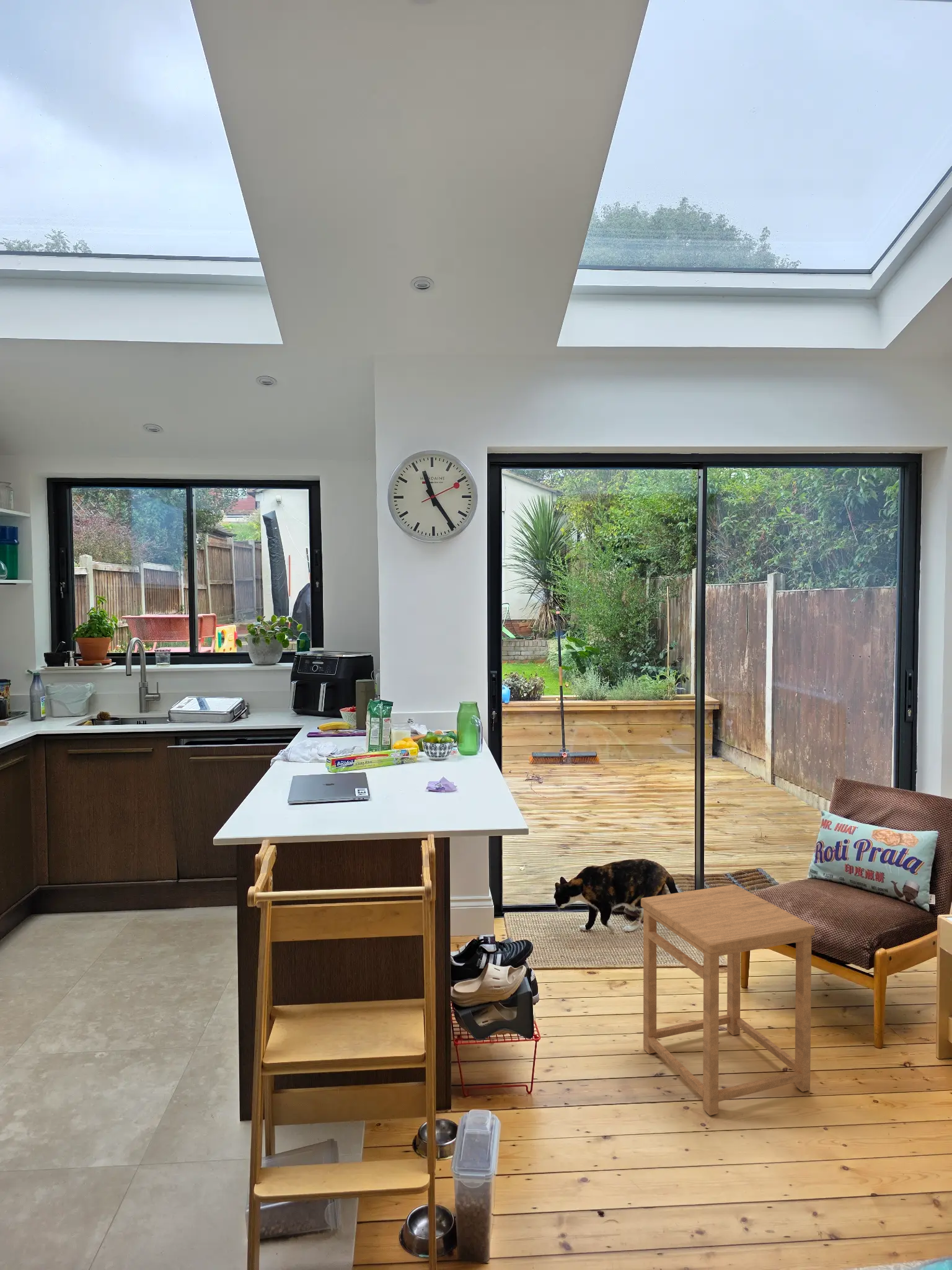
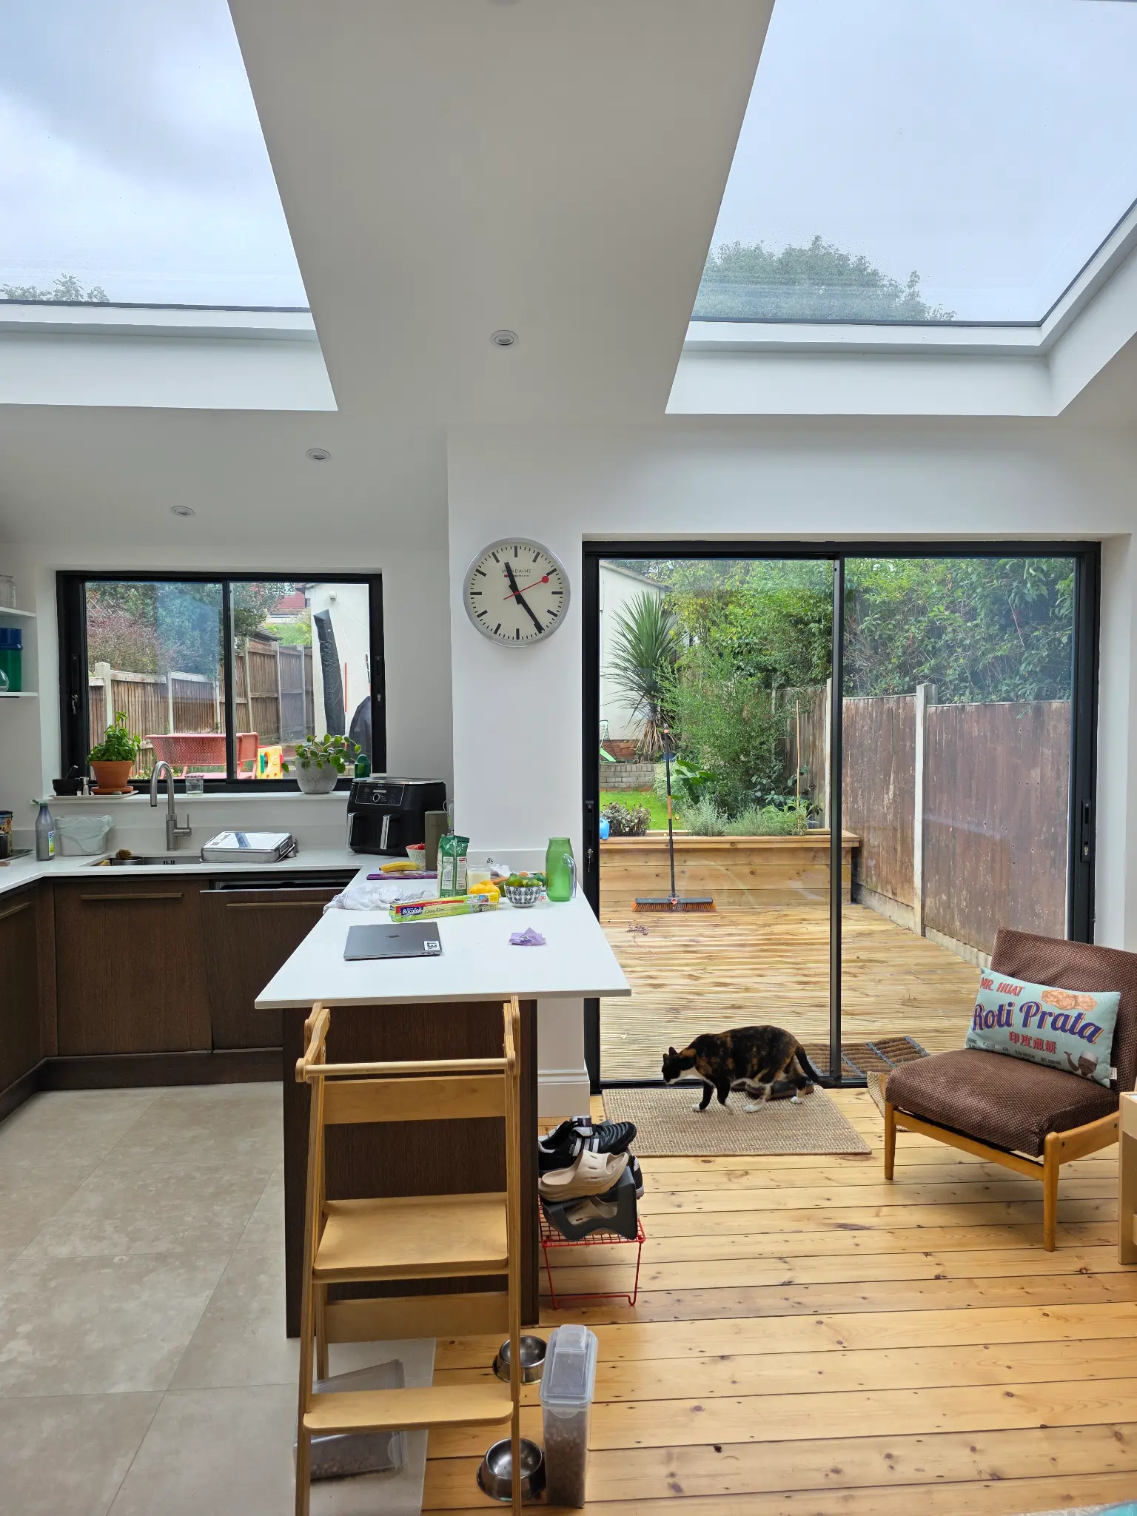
- side table (727, 990)
